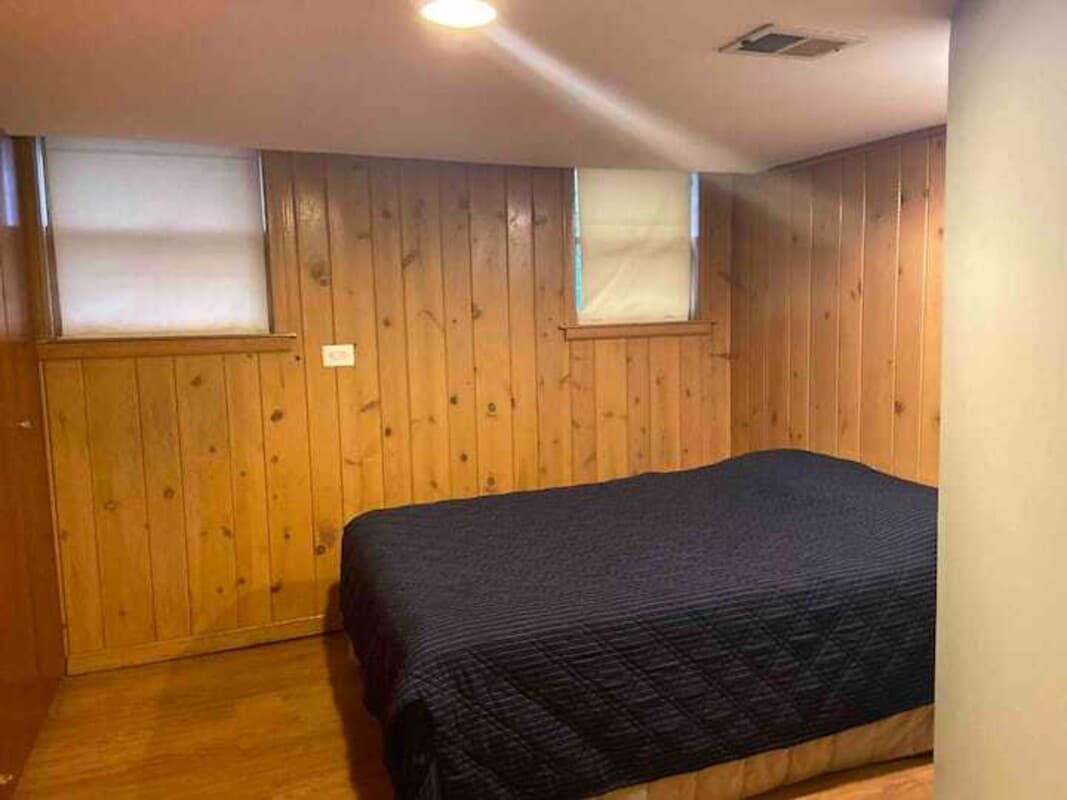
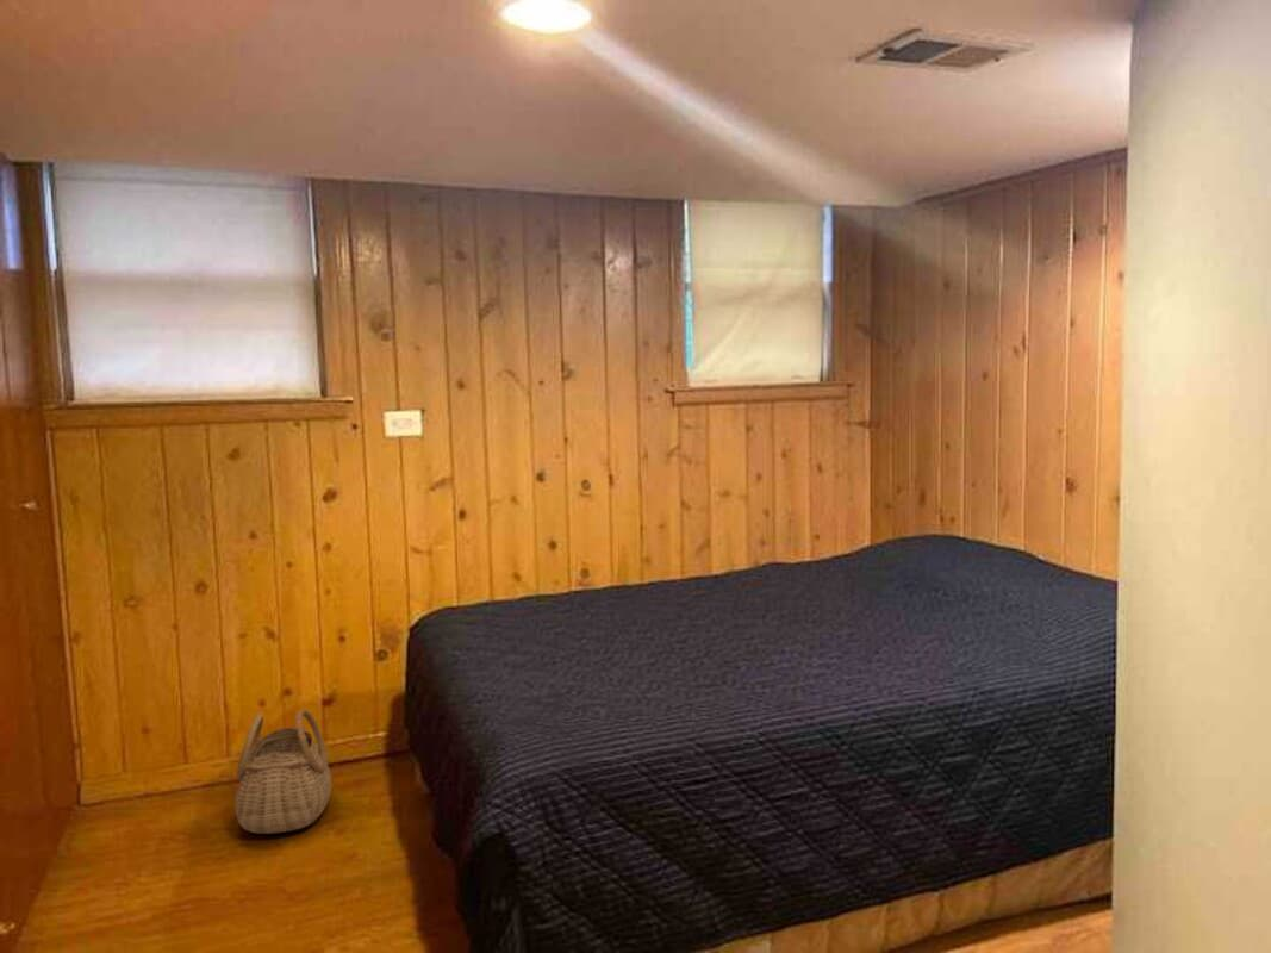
+ basket (282, 765)
